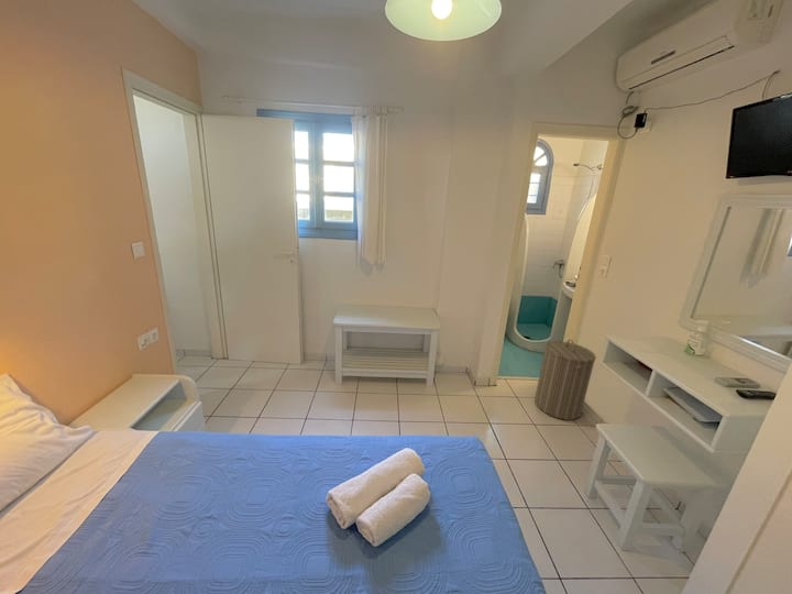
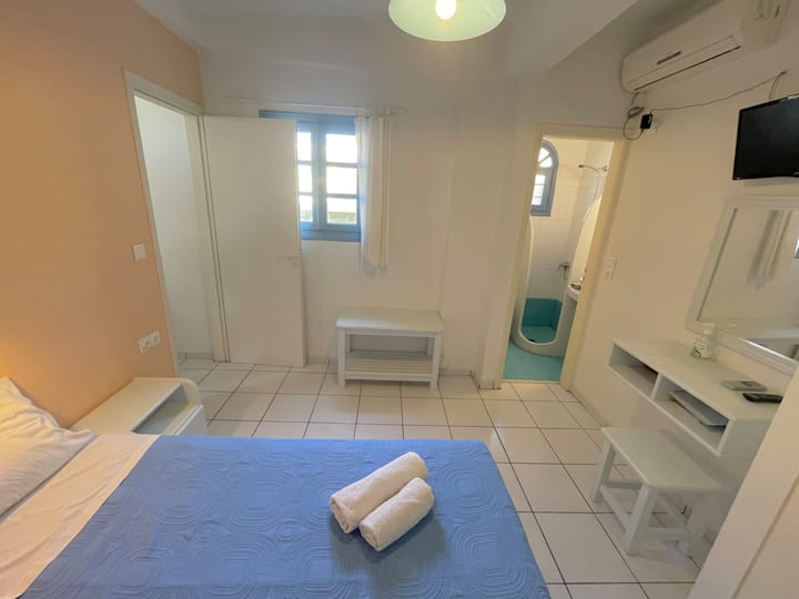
- laundry hamper (564, 374)
